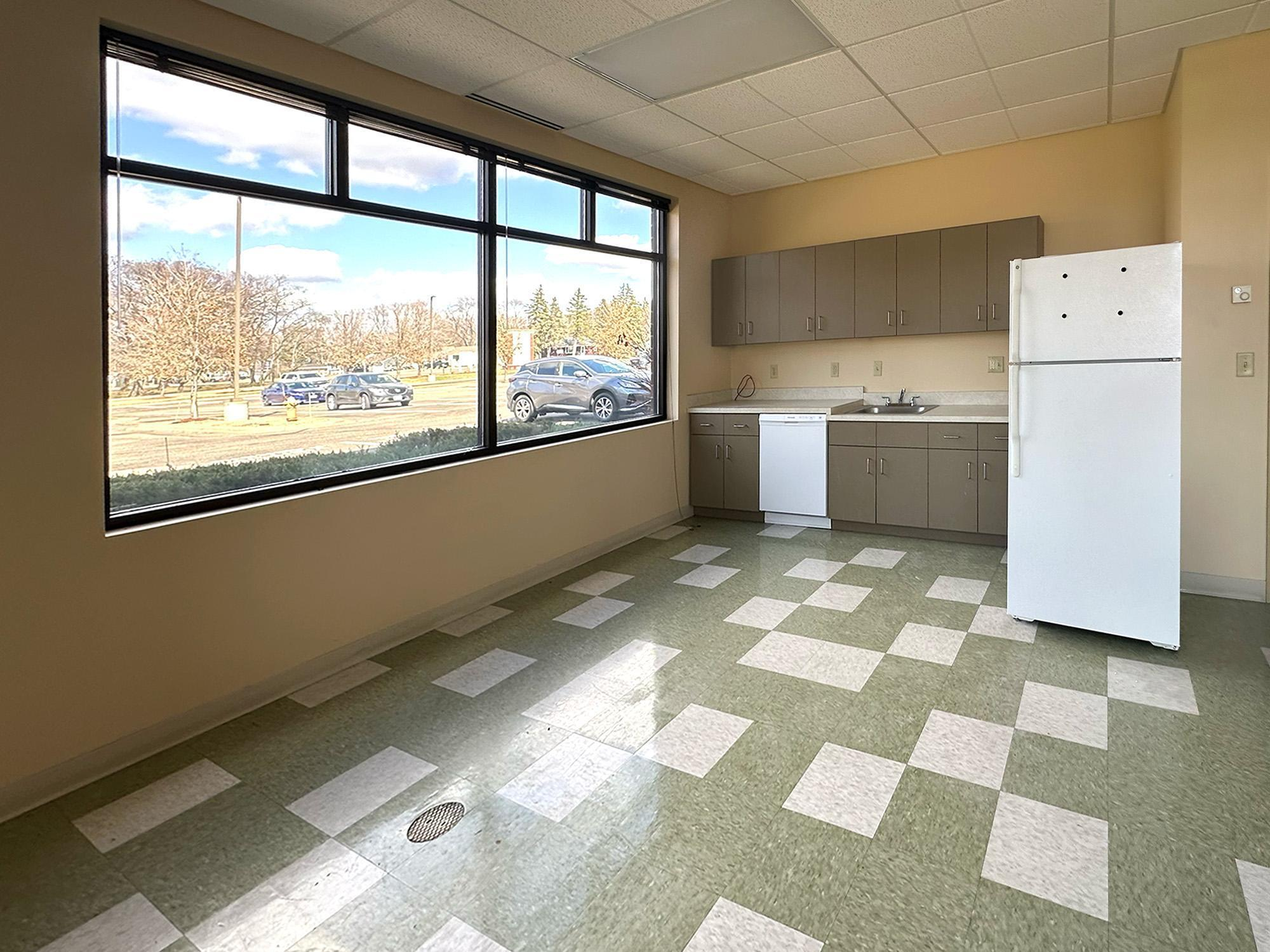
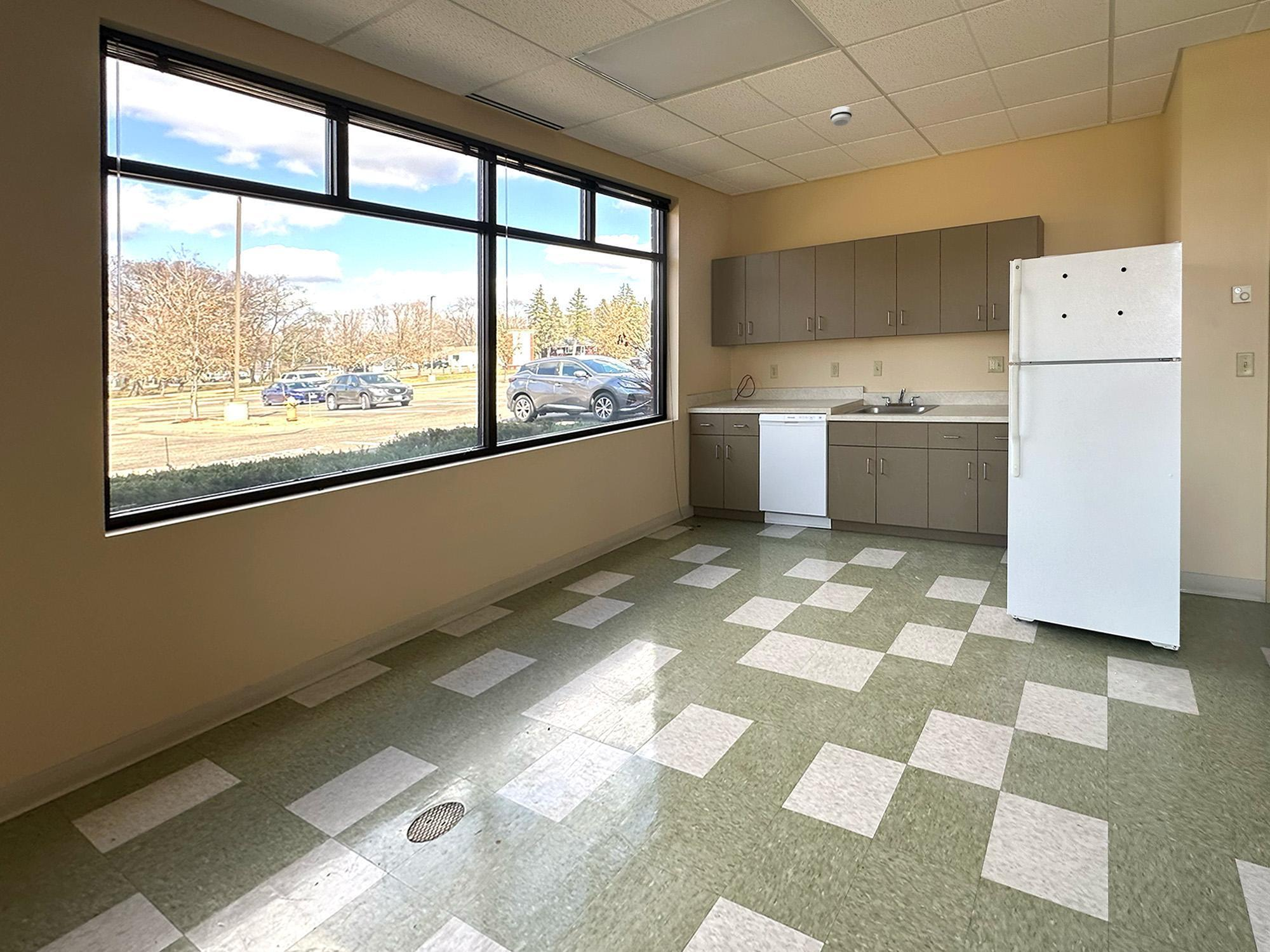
+ smoke detector (841, 116)
